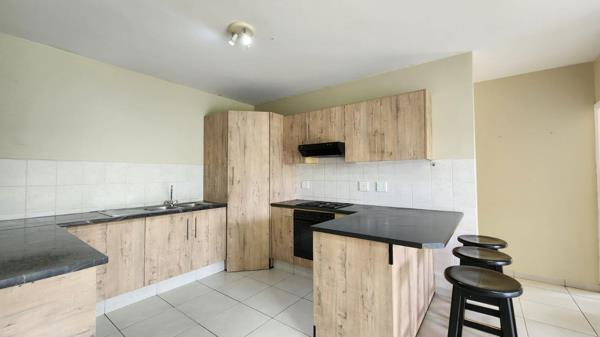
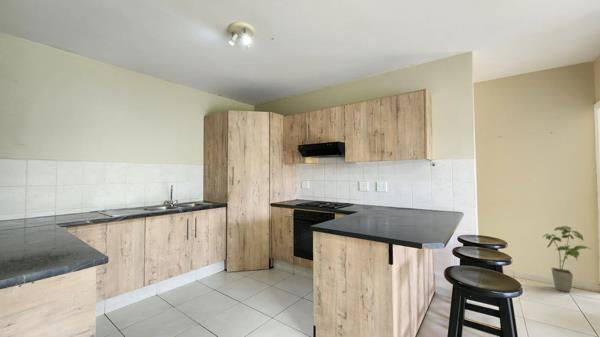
+ house plant (567, 258)
